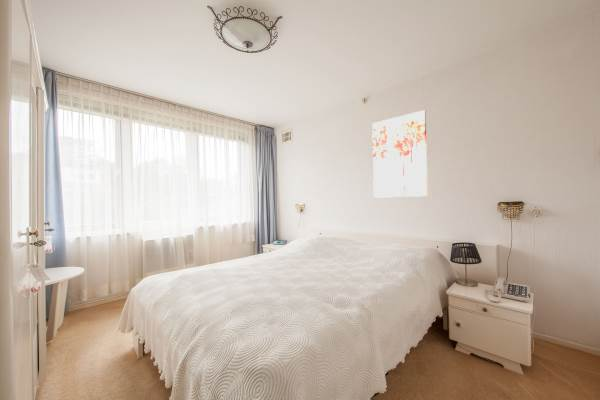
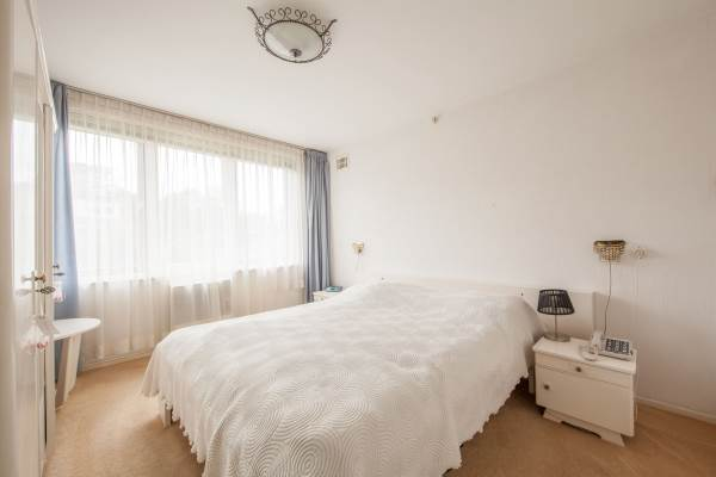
- wall art (397, 157)
